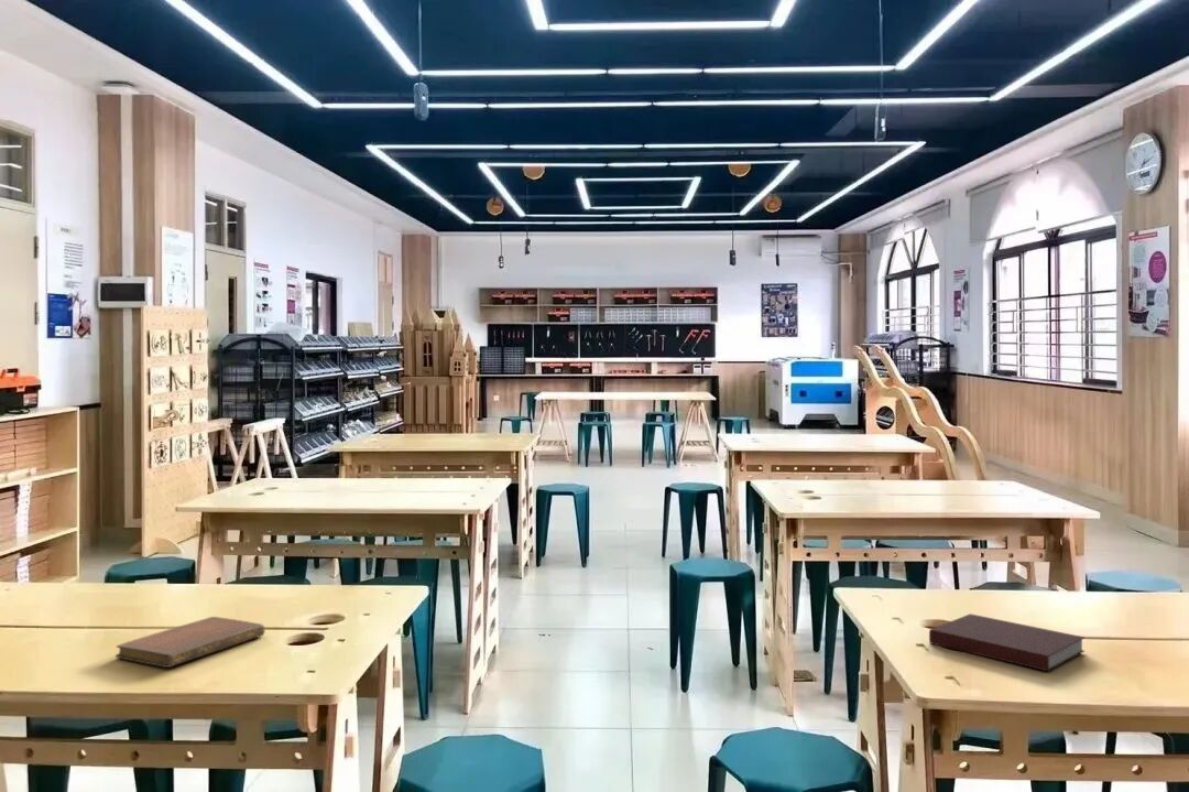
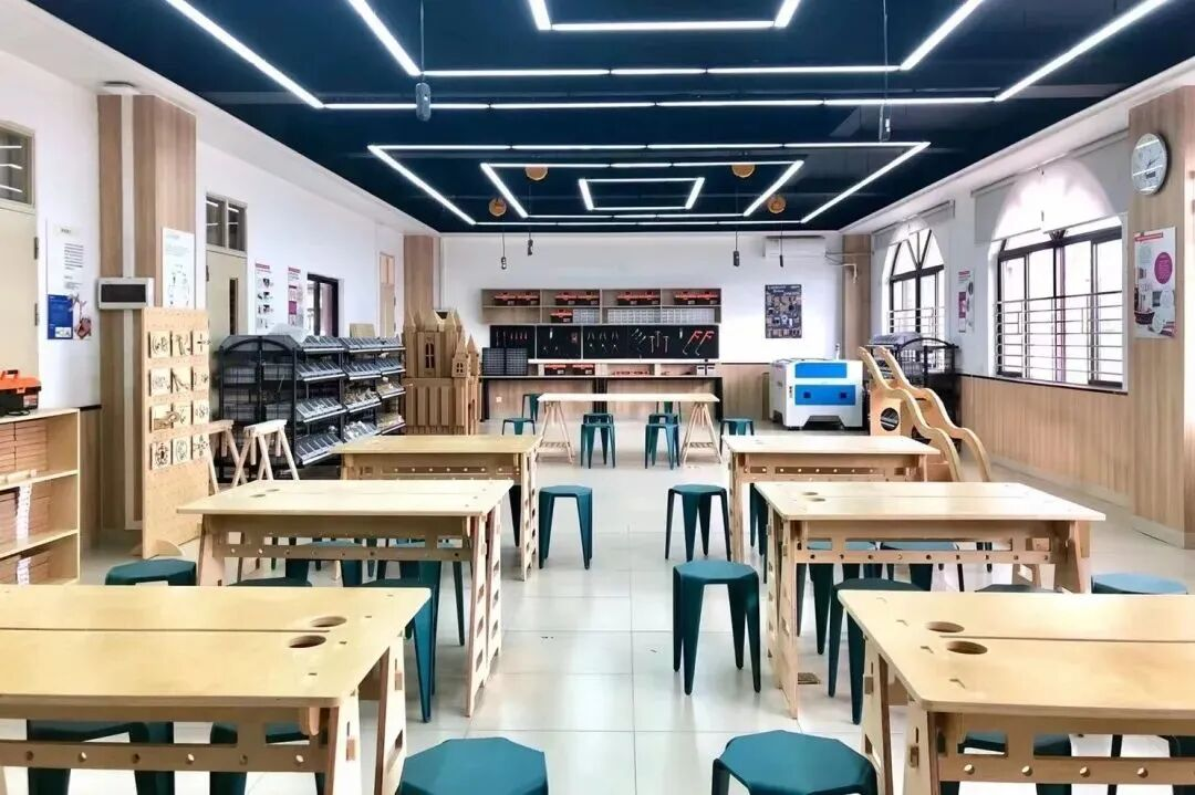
- notebook (1005, 640)
- notebook (193, 640)
